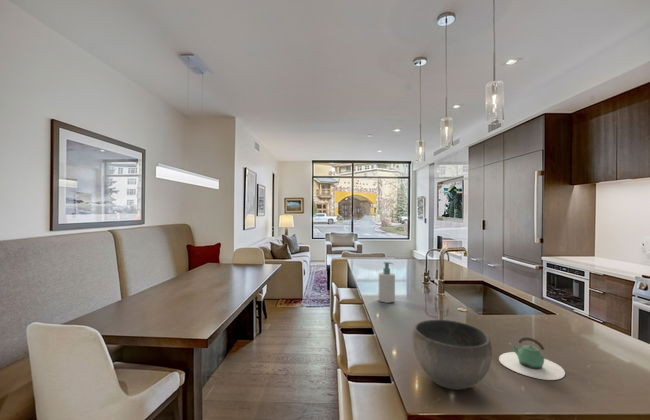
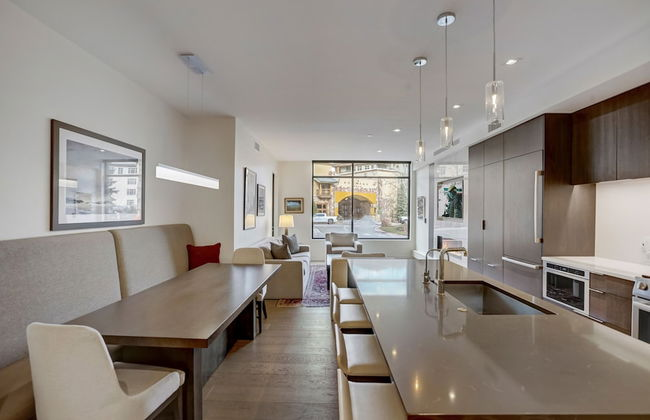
- teapot (530, 351)
- soap bottle (386, 281)
- bowl (450, 355)
